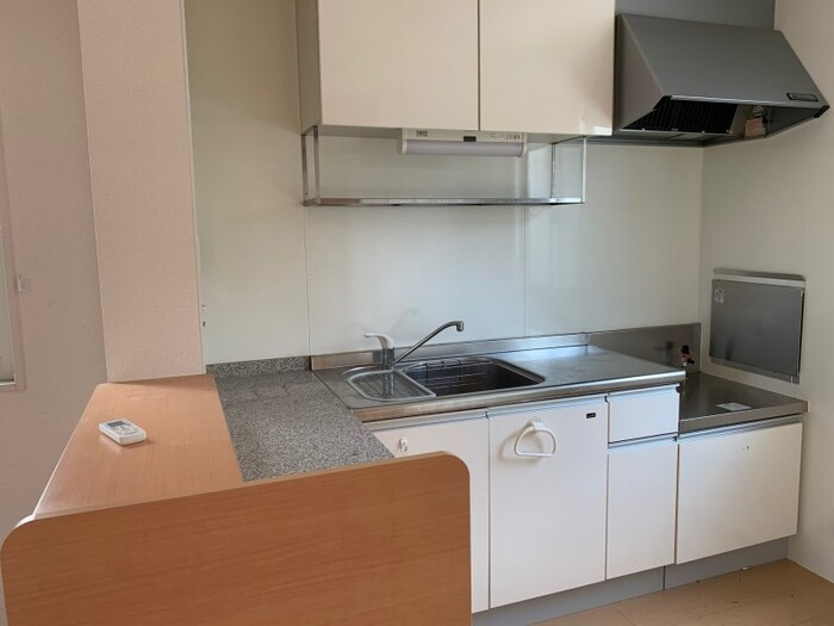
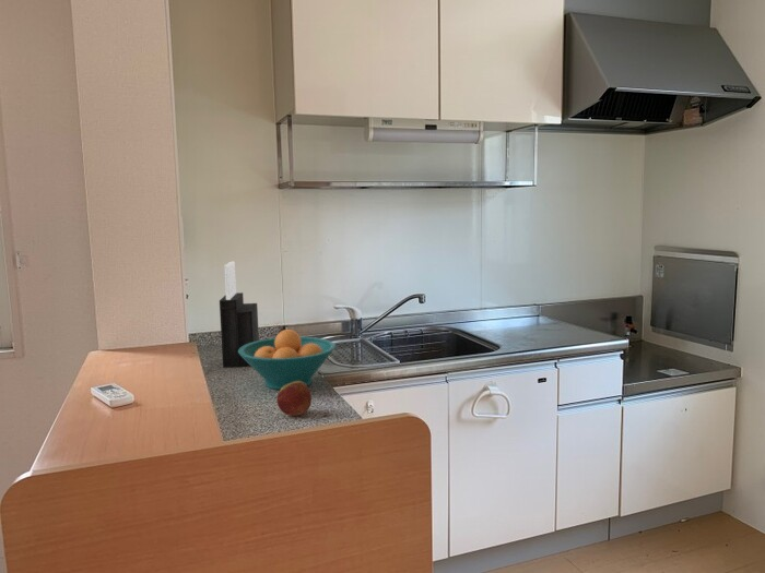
+ apple (294, 397)
+ fruit bowl (287, 357)
+ knife block (243, 312)
